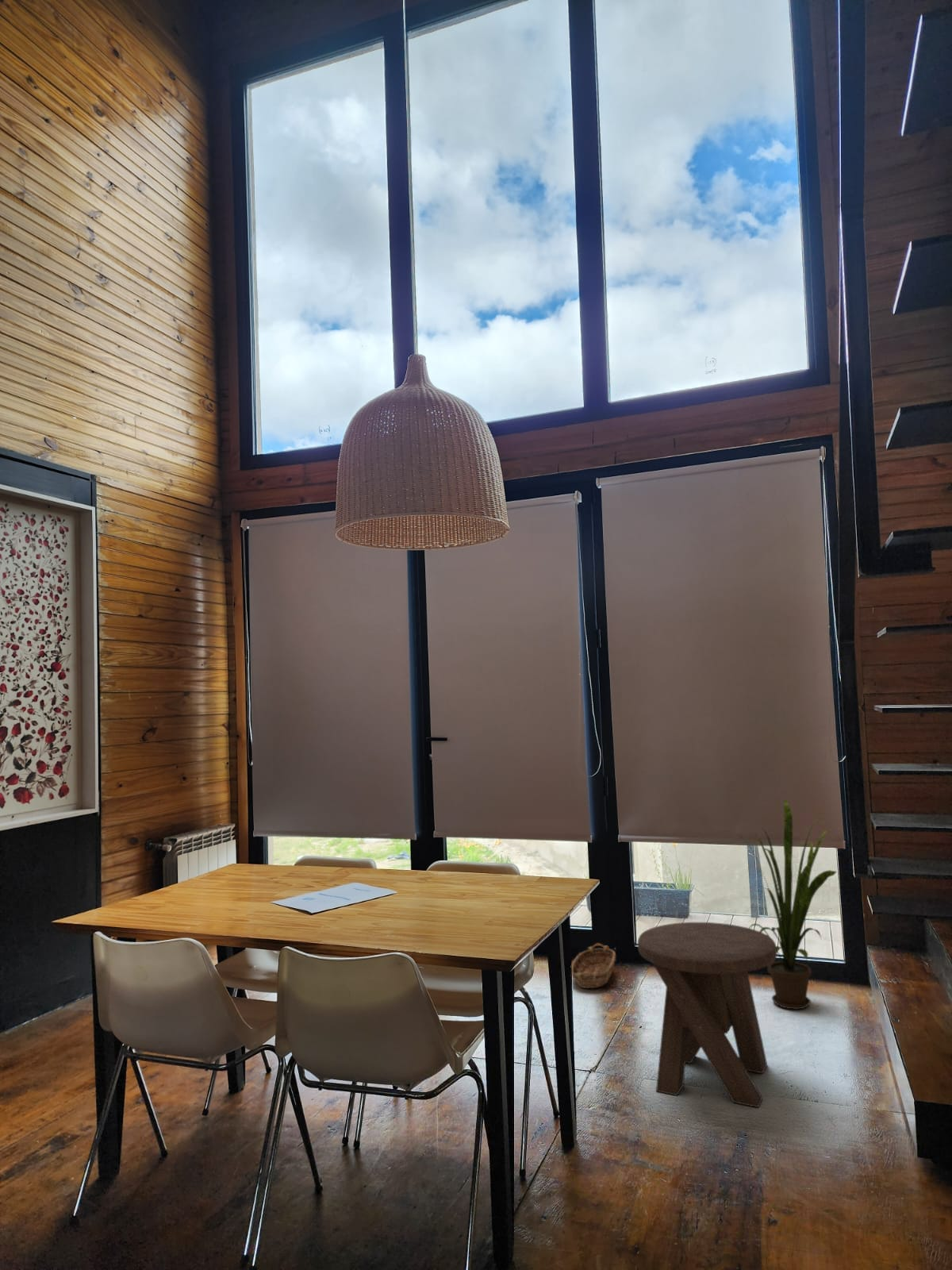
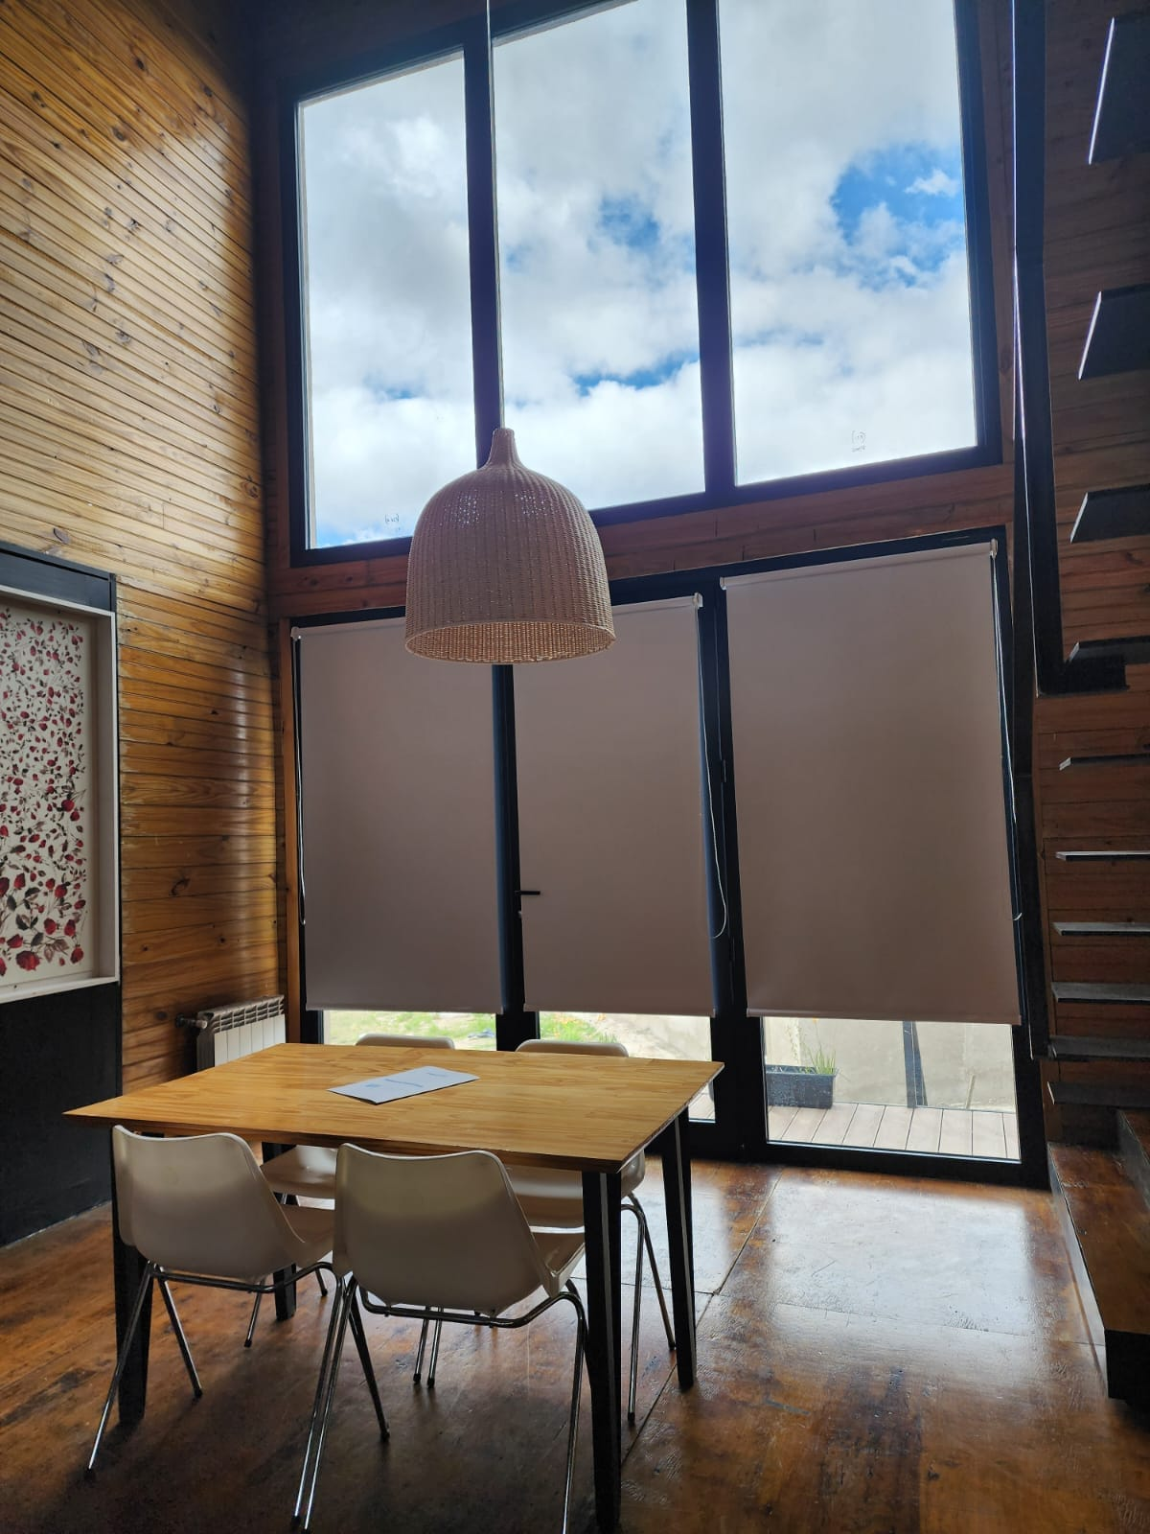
- basket (593, 963)
- music stool (708, 1008)
- house plant (781, 902)
